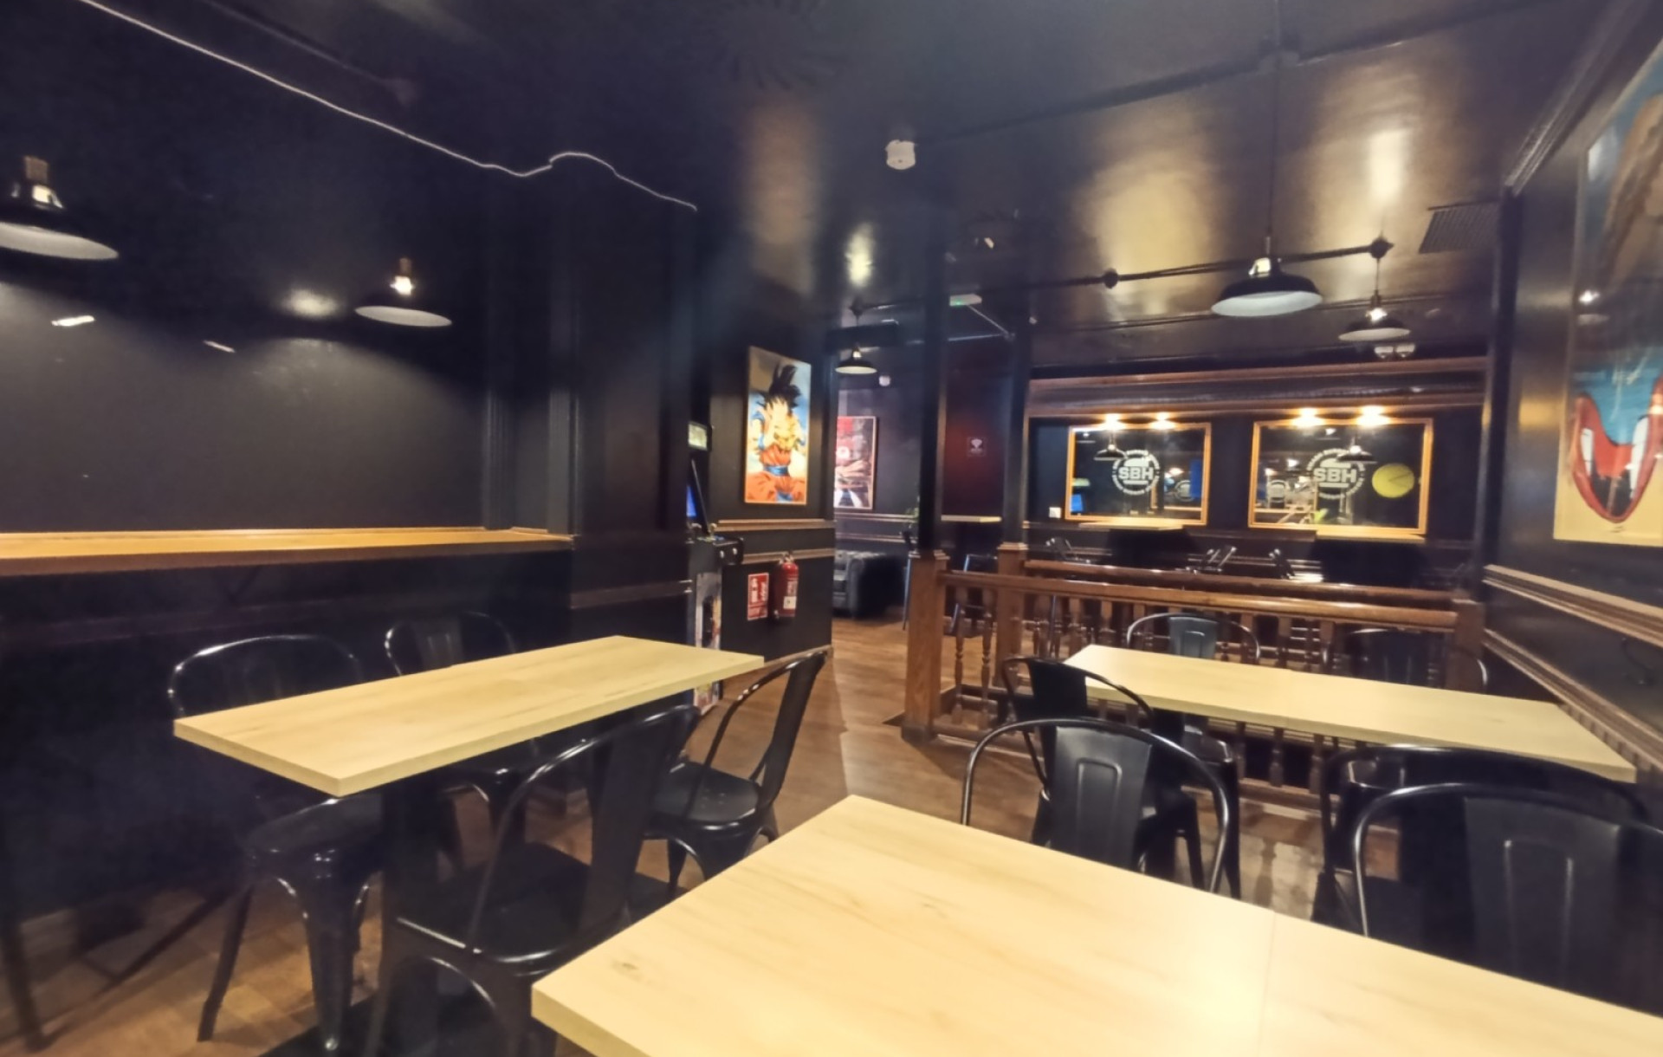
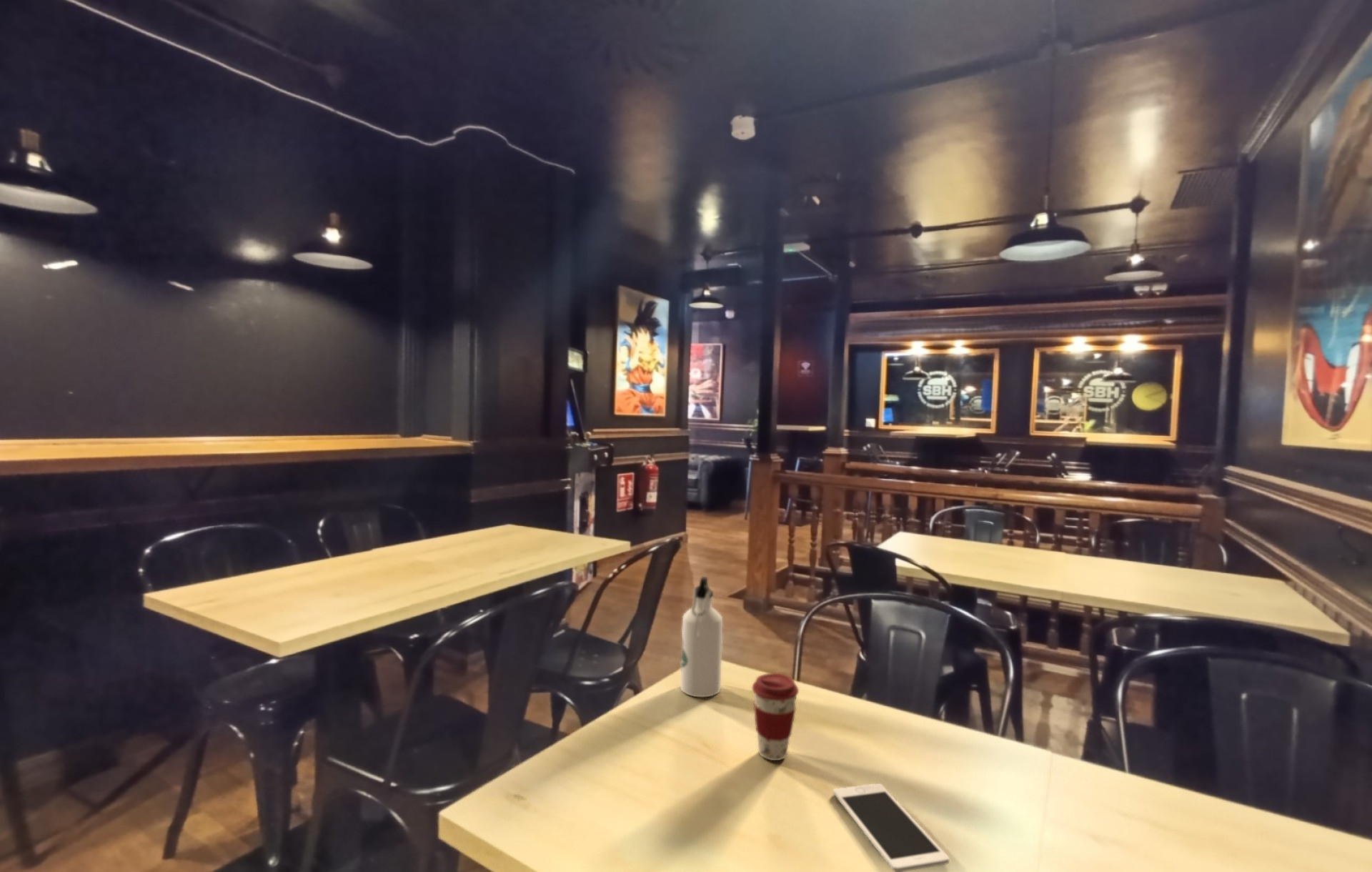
+ coffee cup (774, 716)
+ cell phone (886, 823)
+ water bottle (700, 637)
